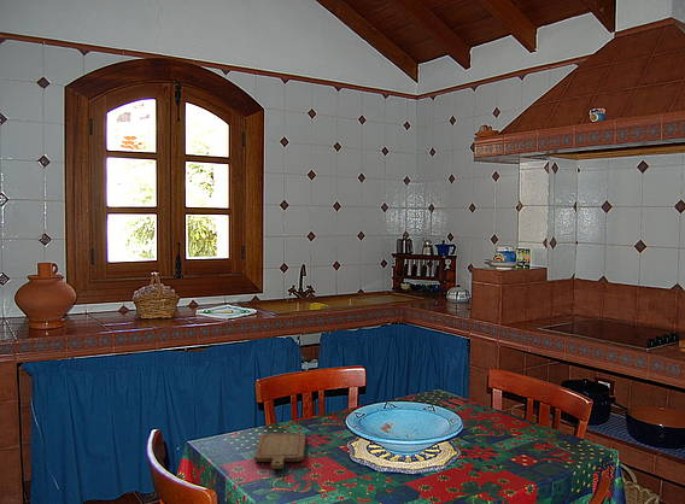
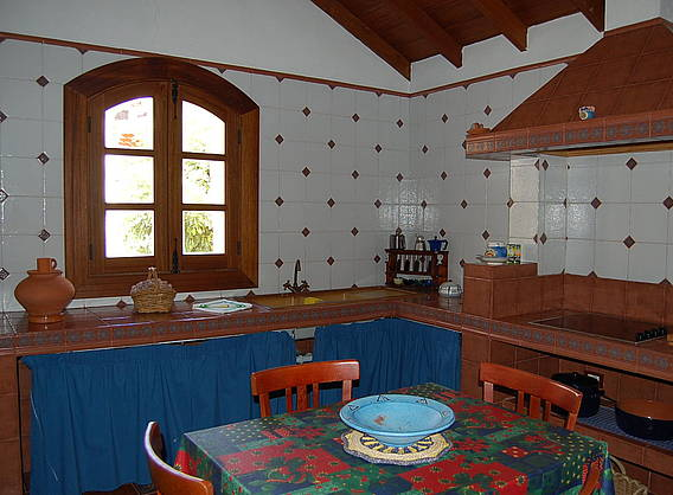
- chopping board (280, 450)
